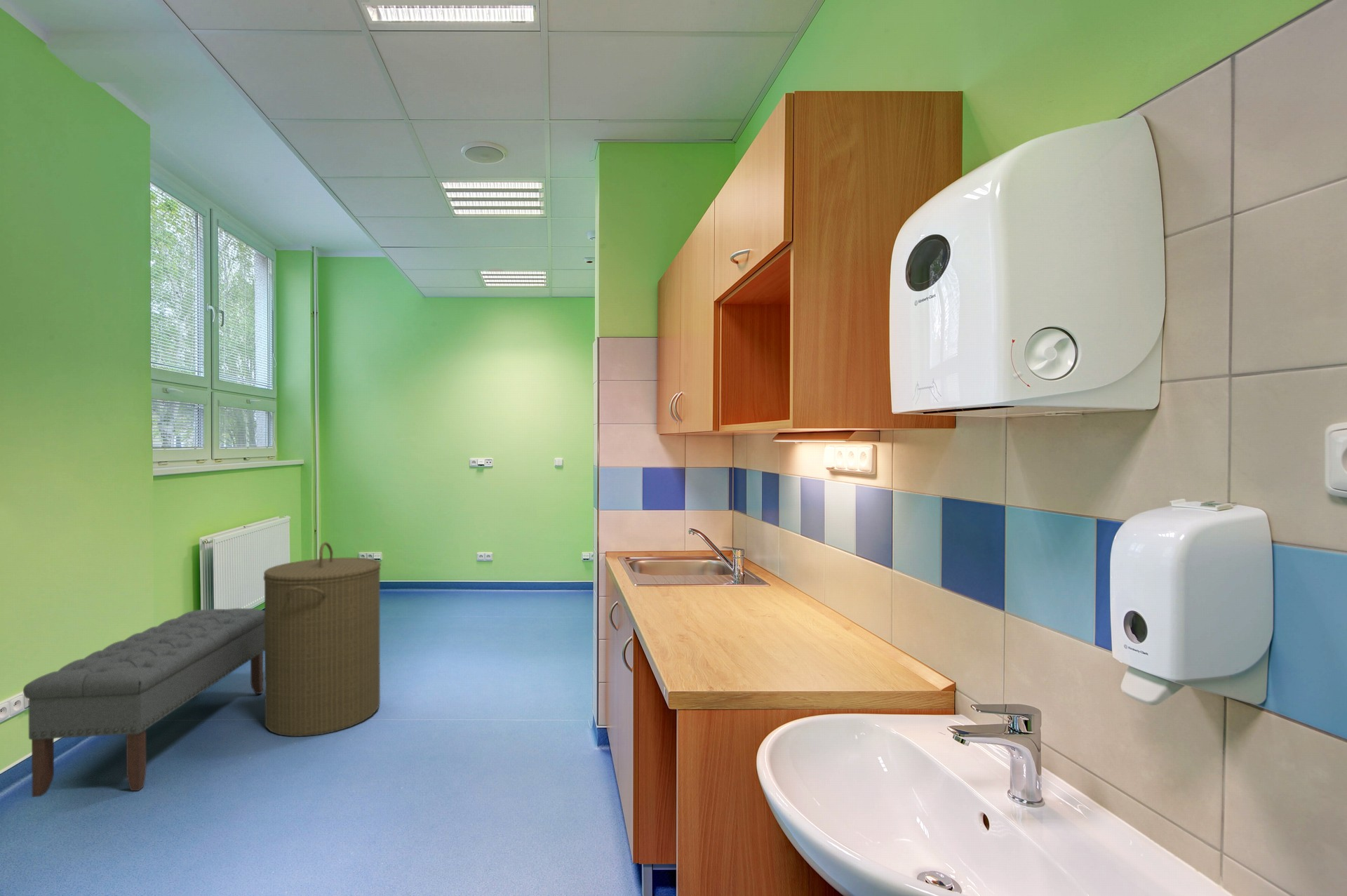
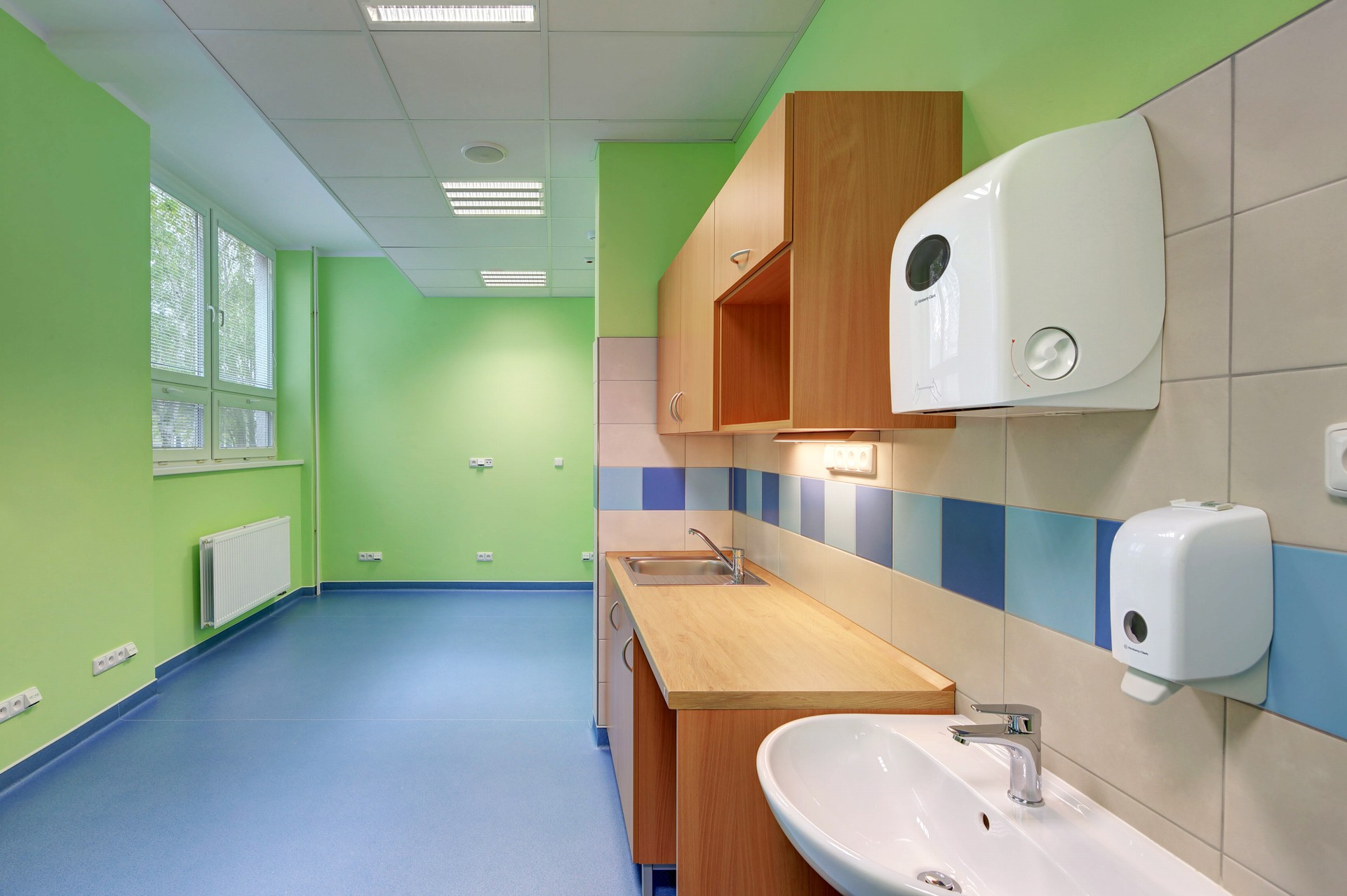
- bench (168, 685)
- laundry hamper (324, 629)
